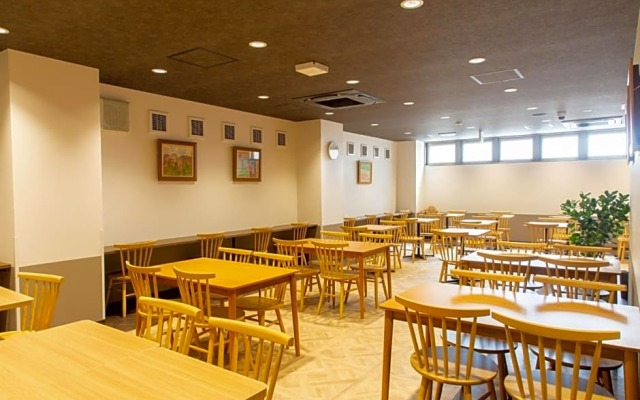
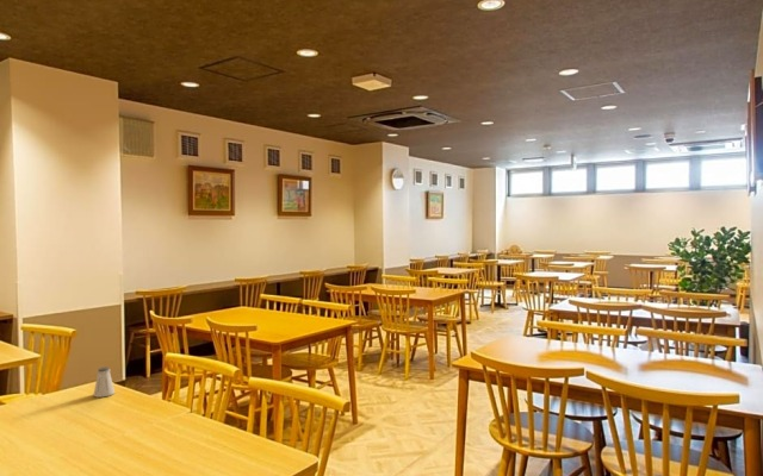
+ saltshaker (104, 381)
